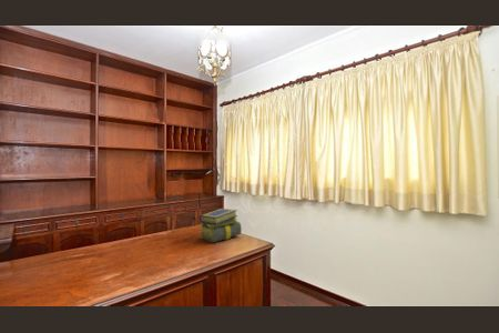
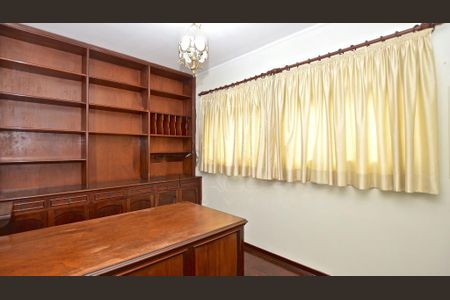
- stack of books (220, 223)
